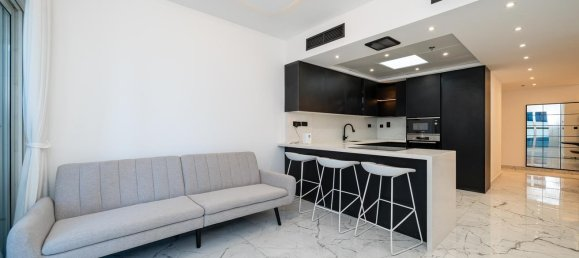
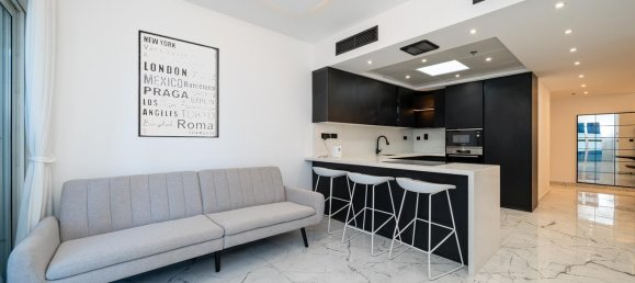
+ wall art (181, 89)
